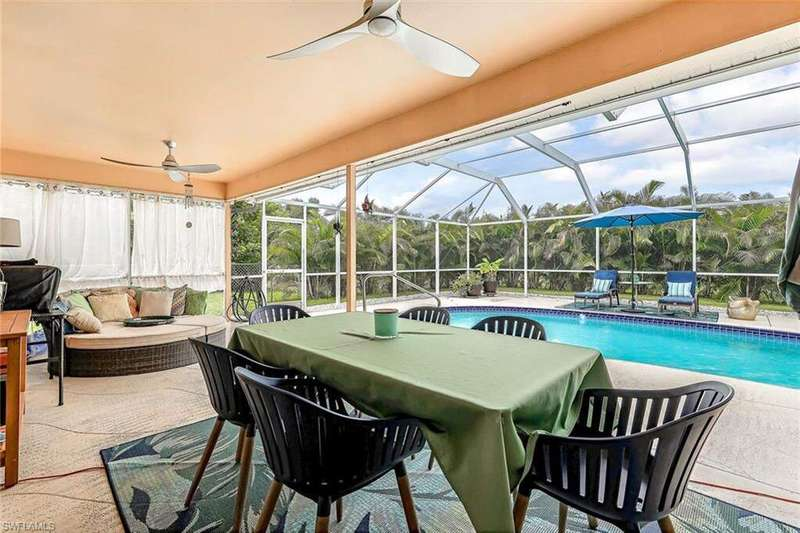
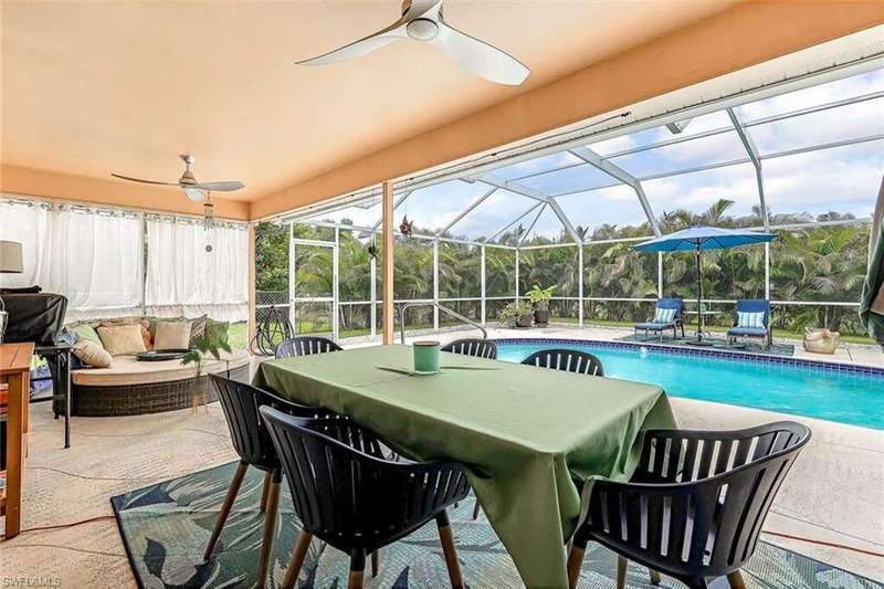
+ house plant (200, 372)
